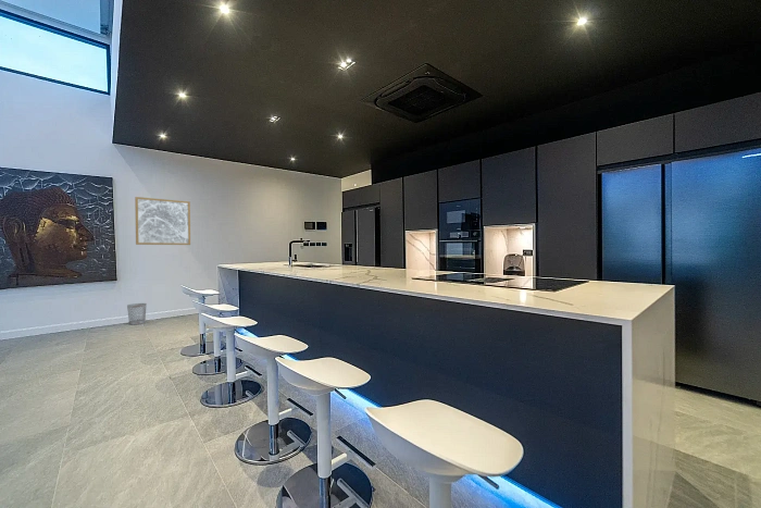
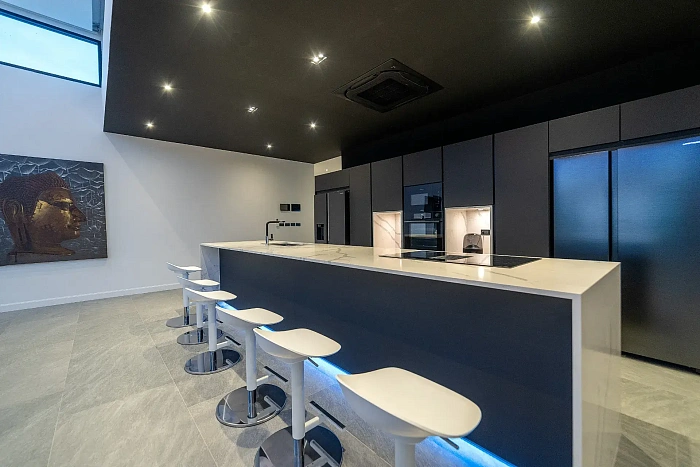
- wastebasket (137, 313)
- wall art (164, 222)
